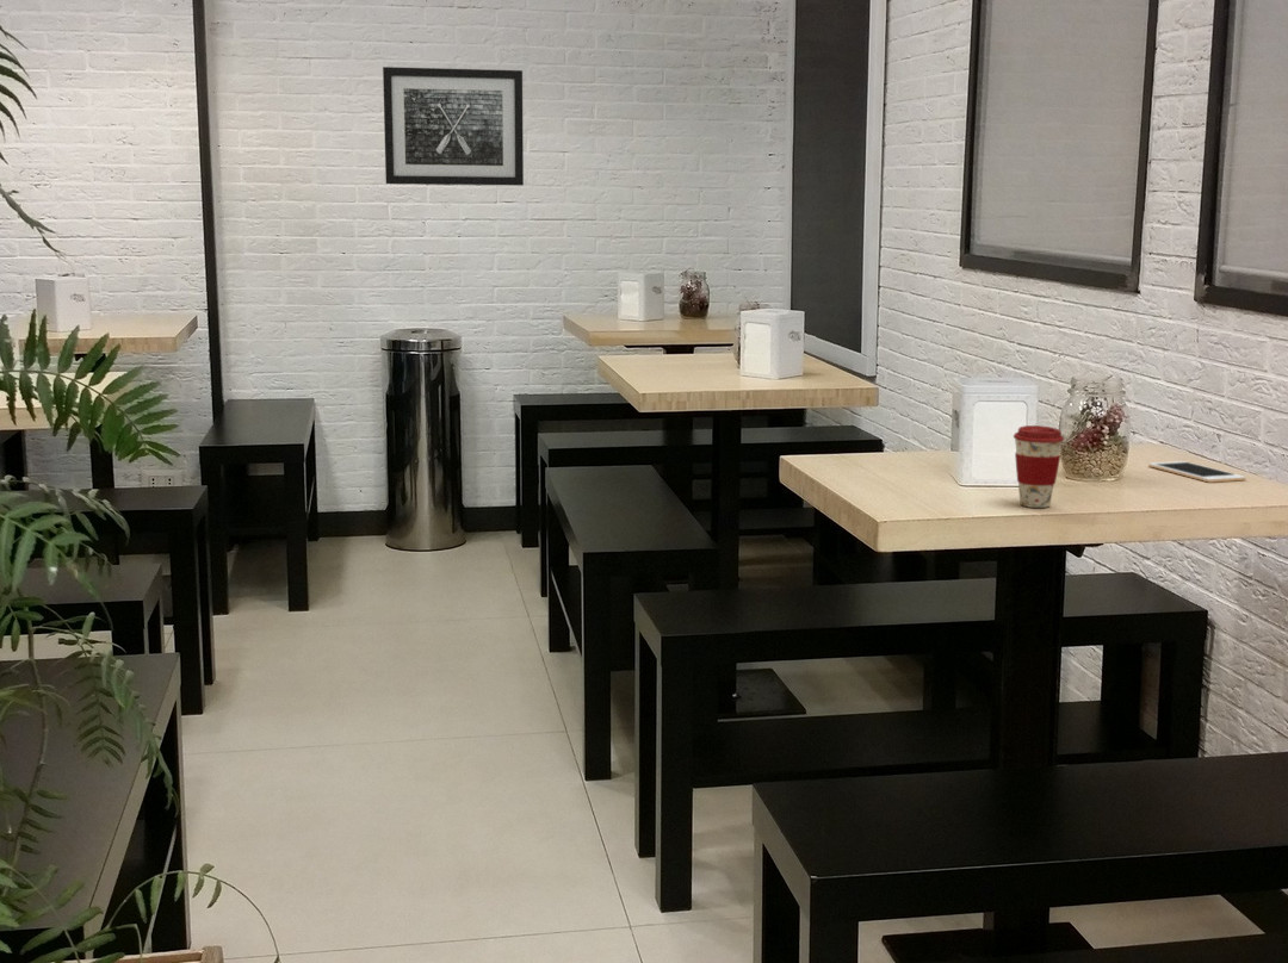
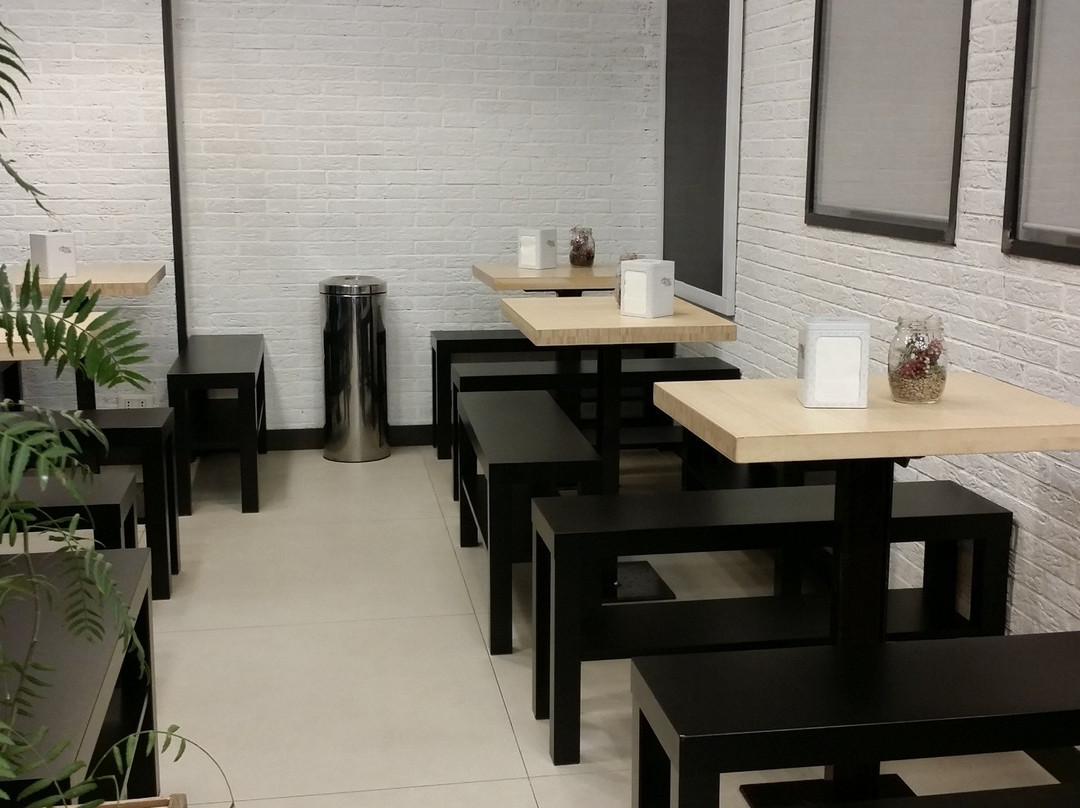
- coffee cup (1036, 466)
- wall art (453, 126)
- cell phone (1195, 471)
